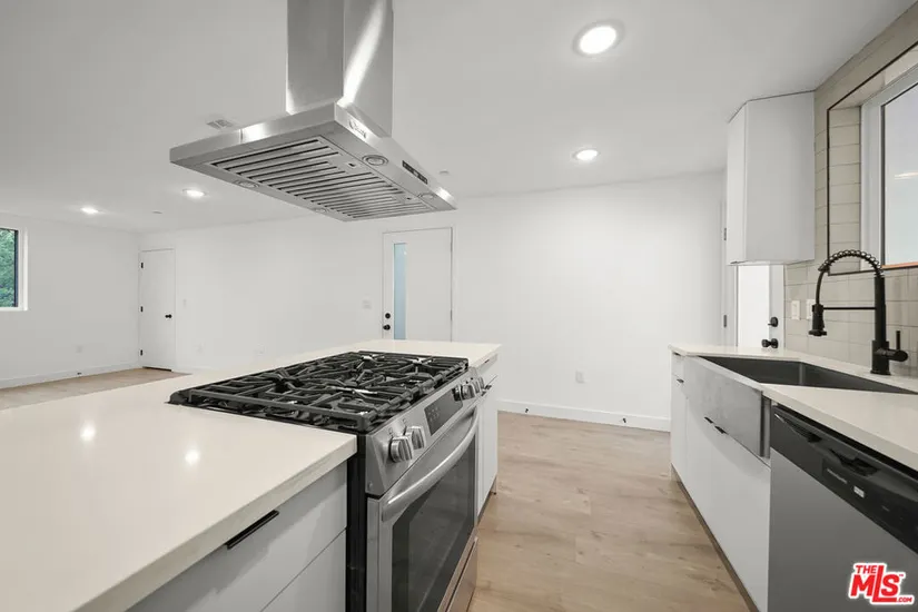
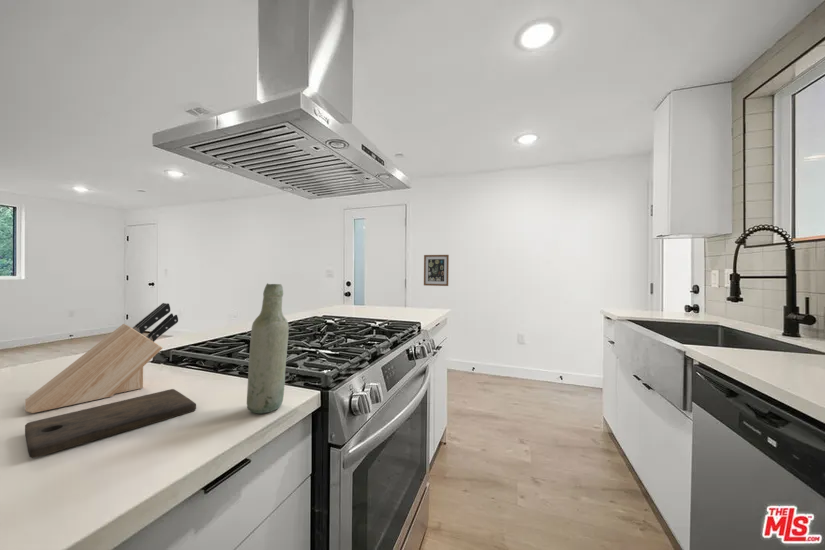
+ knife block (110, 348)
+ bottle (268, 345)
+ cutting board (117, 416)
+ wall art (436, 270)
